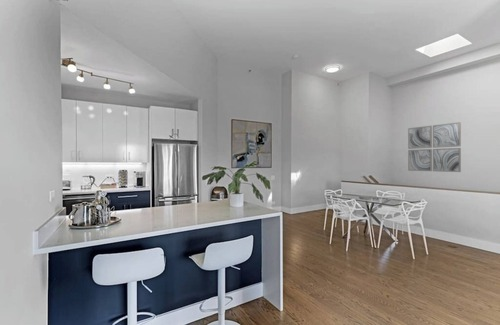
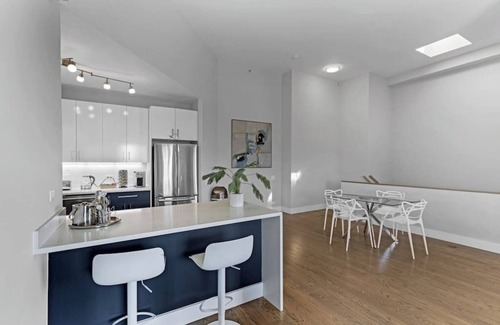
- wall art (431, 147)
